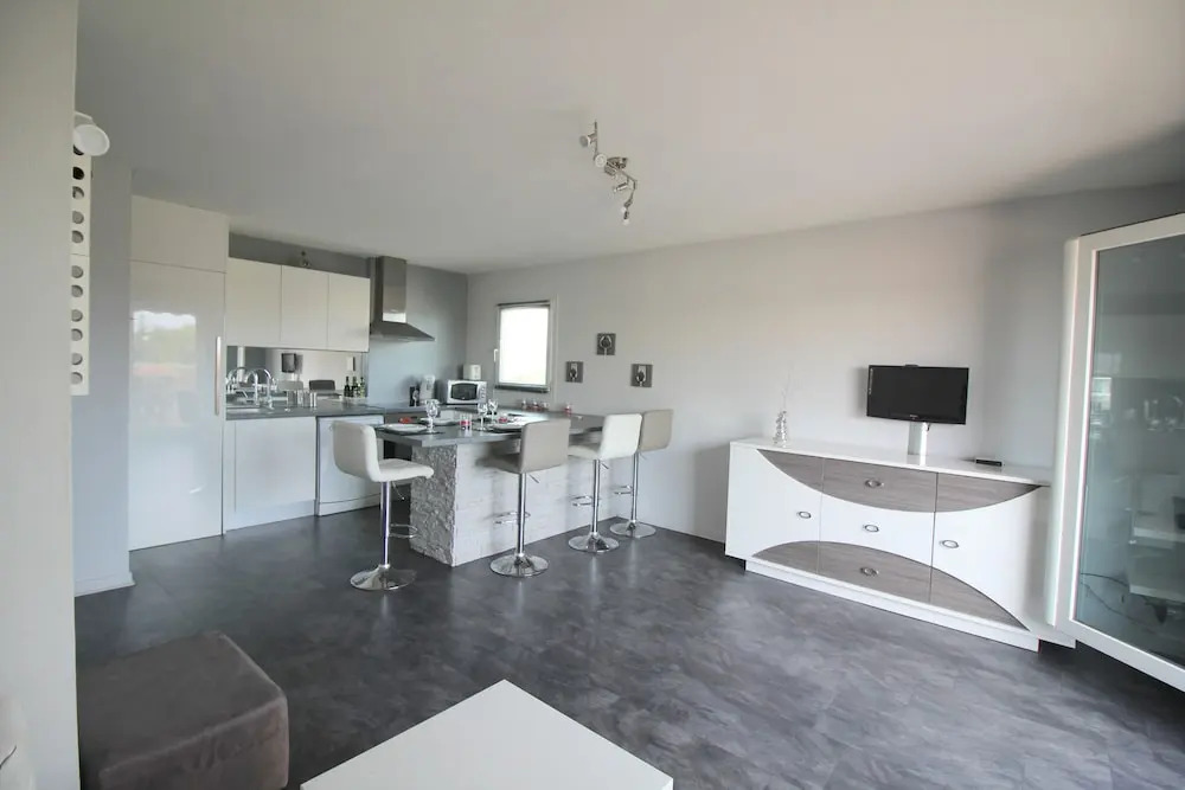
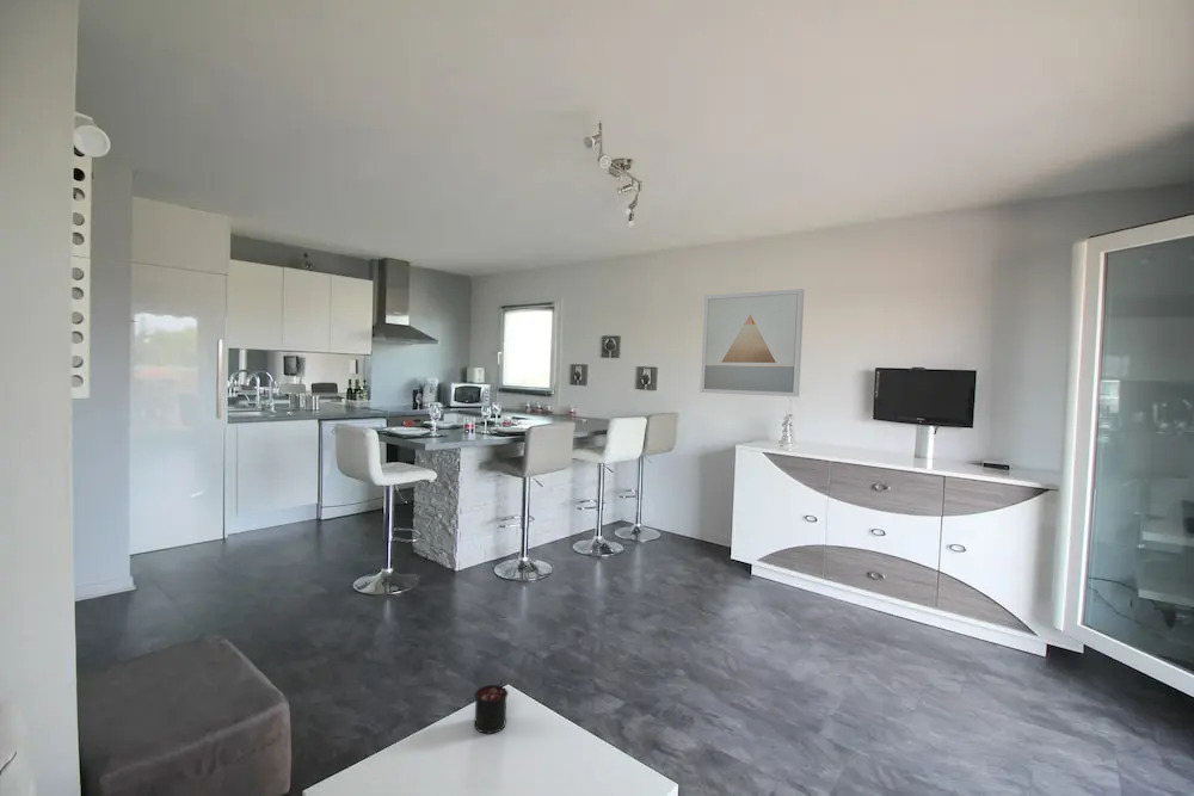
+ wall art (749, 344)
+ candle (491, 701)
